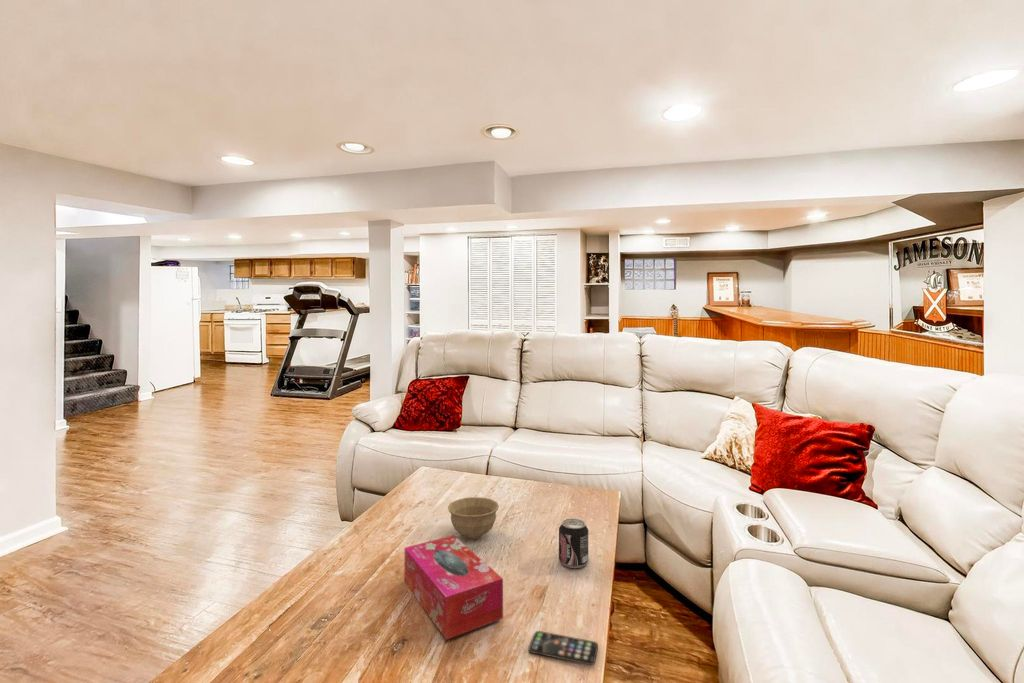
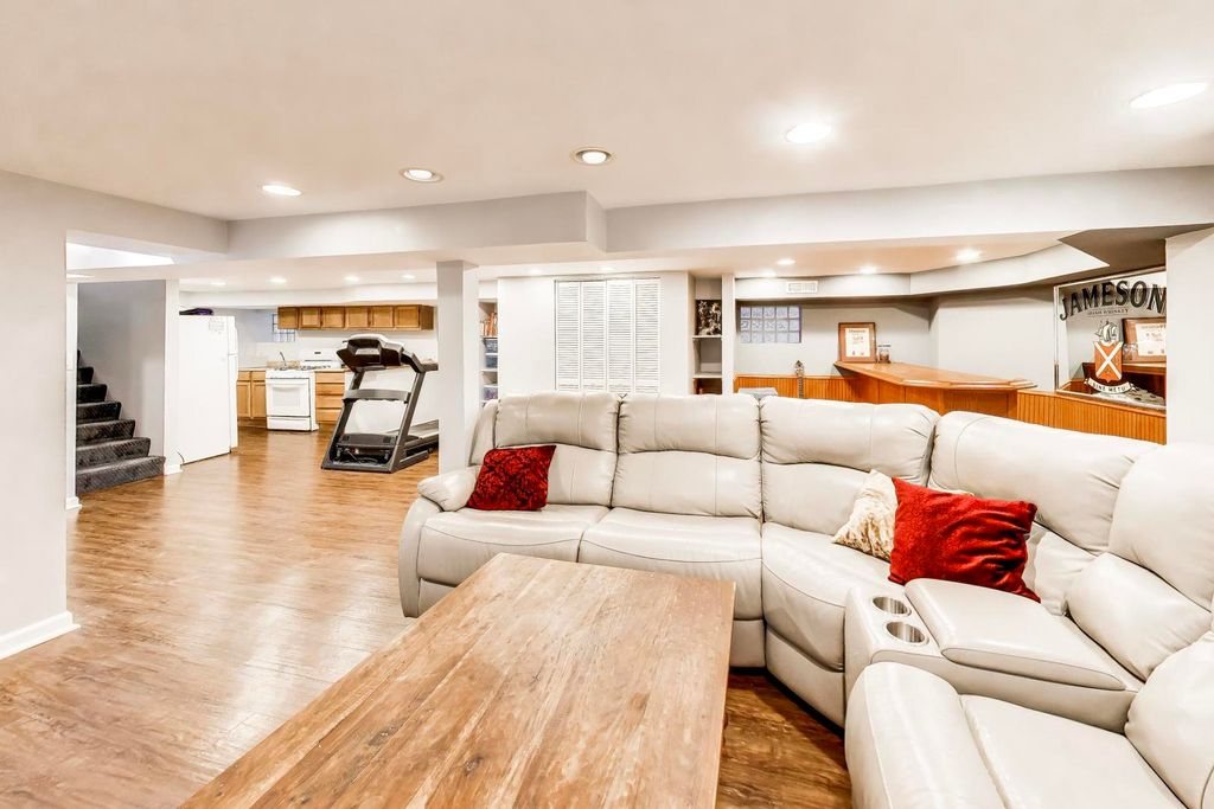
- smartphone (563, 647)
- tissue box (450, 580)
- bowl (473, 520)
- beverage can (573, 542)
